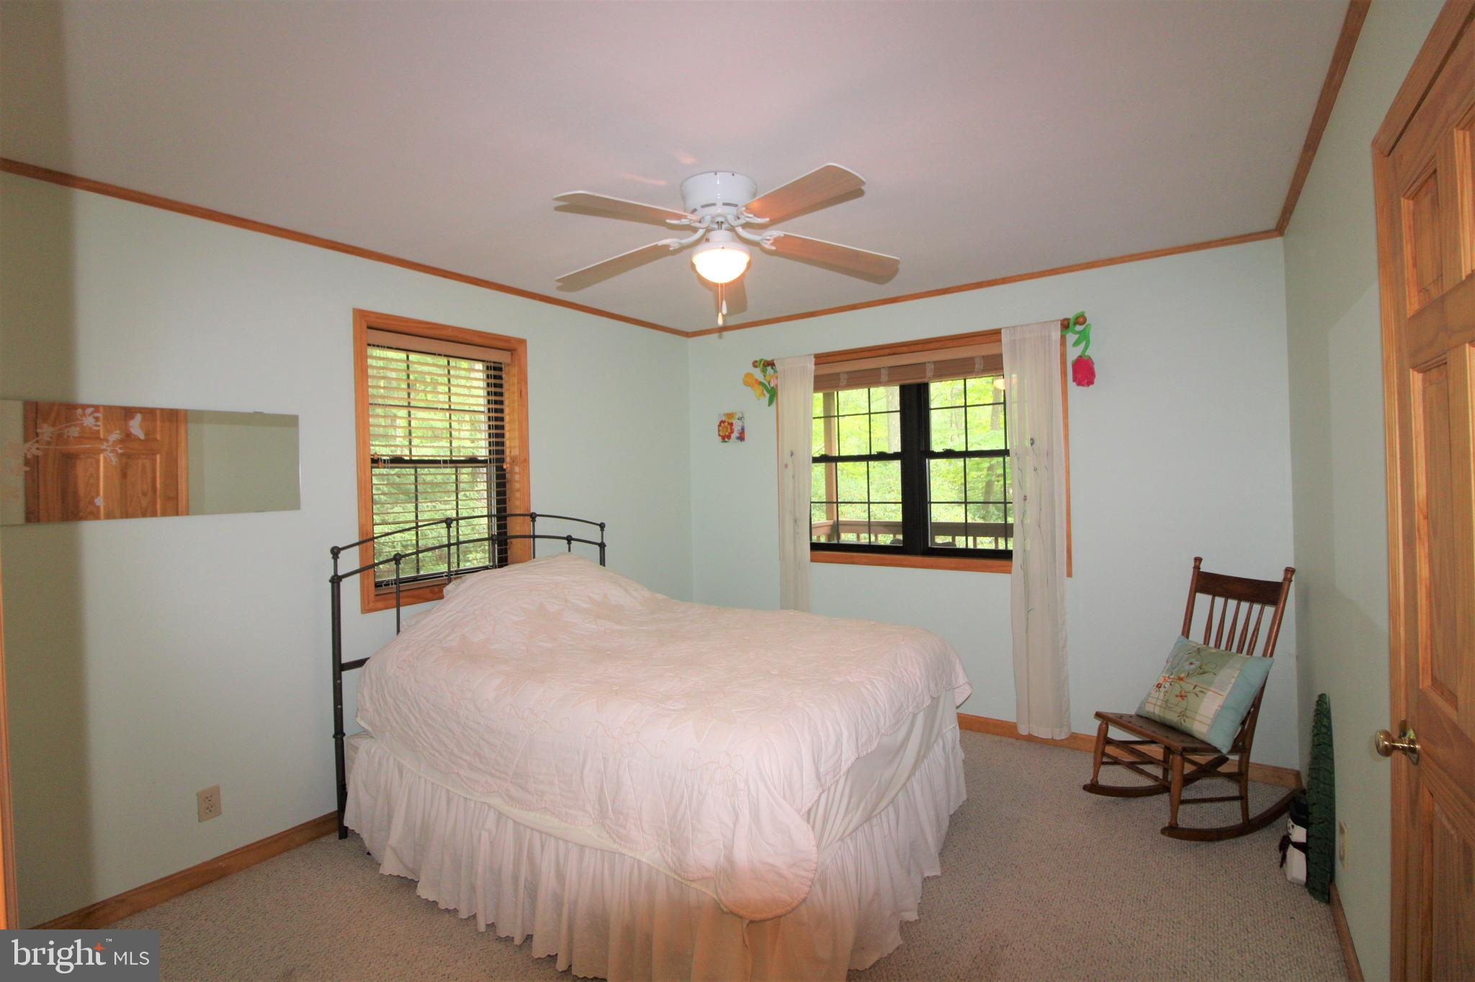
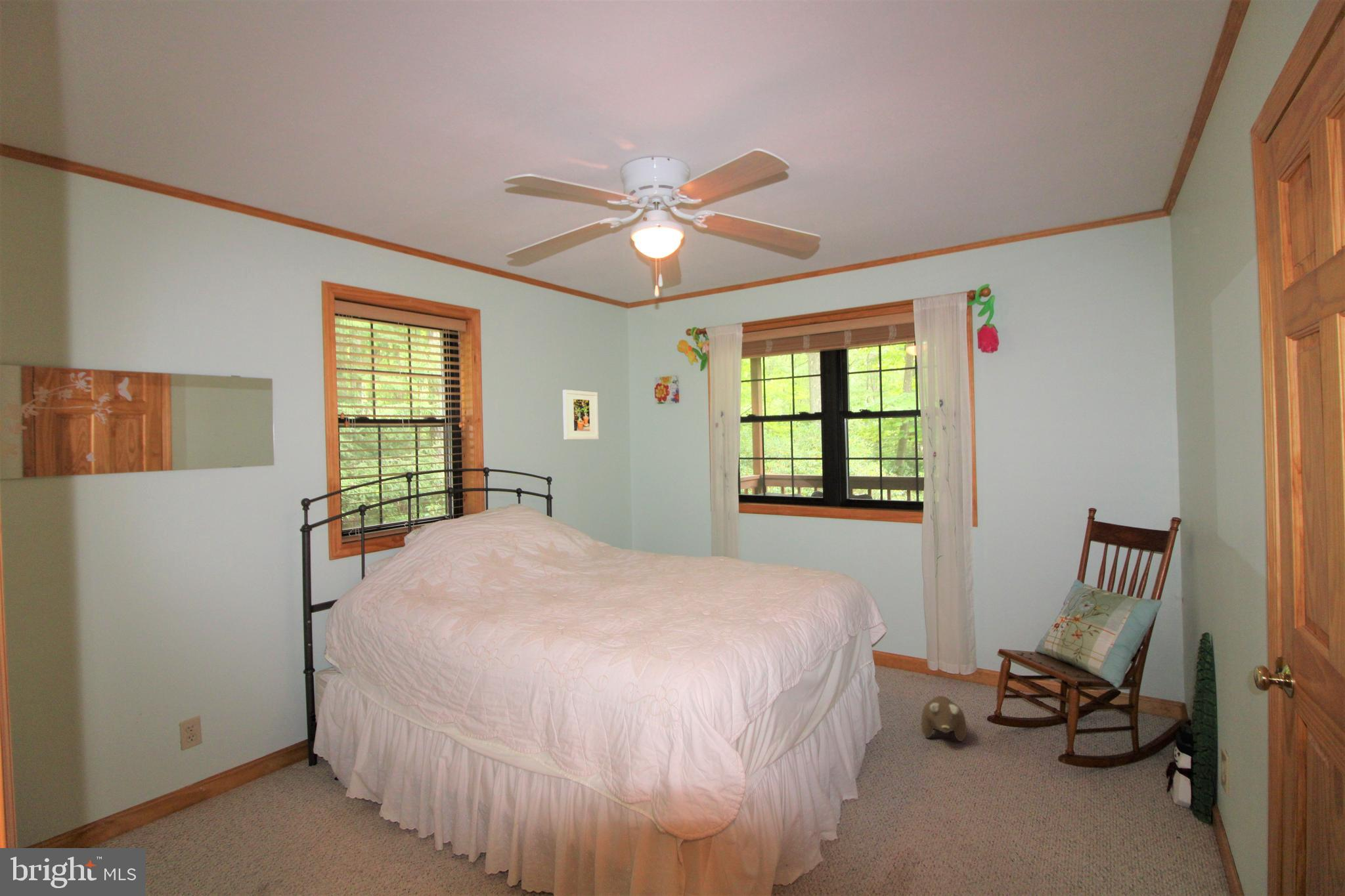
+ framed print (581, 415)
+ plush toy (942, 717)
